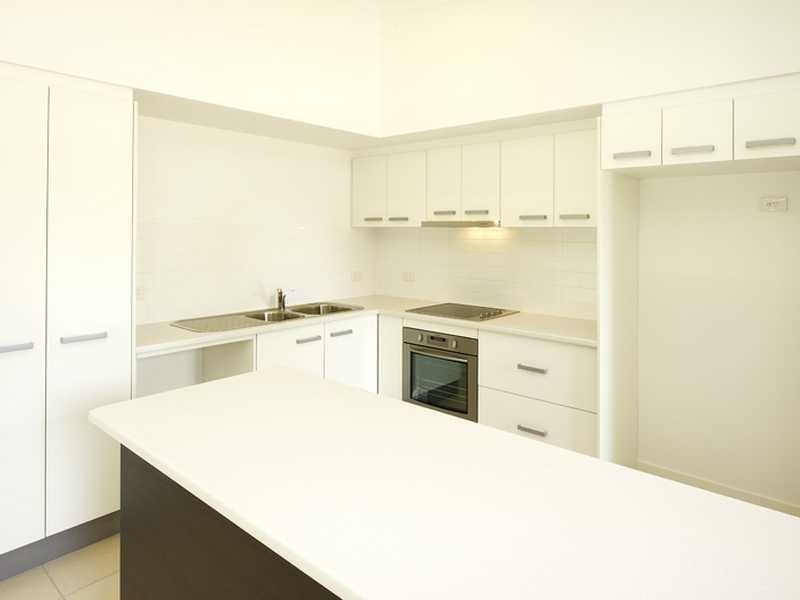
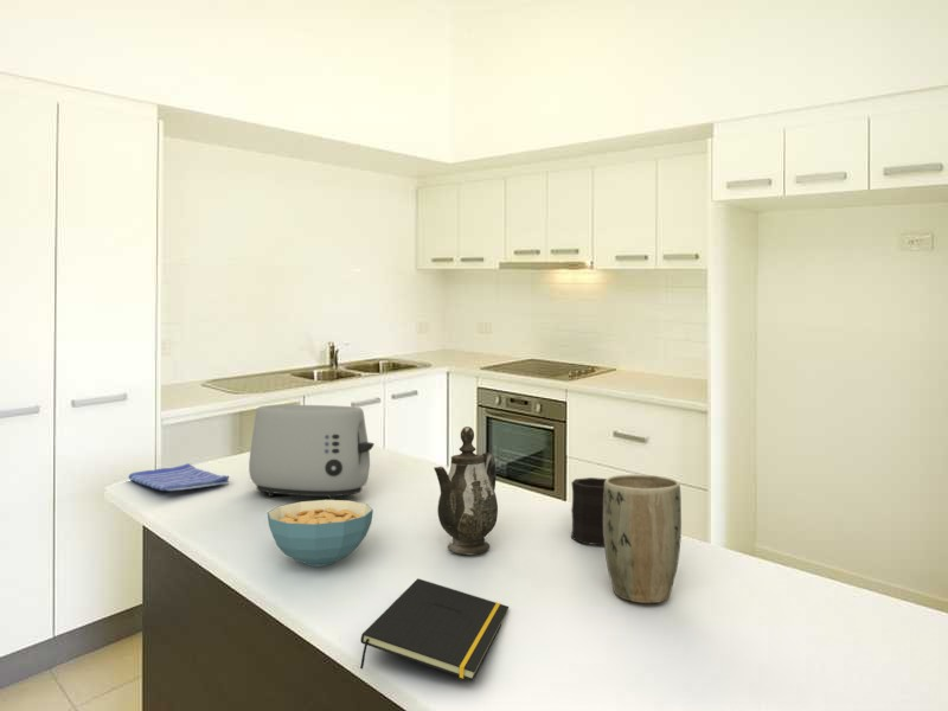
+ plant pot (641, 537)
+ mug (602, 512)
+ cereal bowl (320, 536)
+ notepad (441, 622)
+ toaster (309, 451)
+ teapot (466, 488)
+ dish towel (178, 476)
